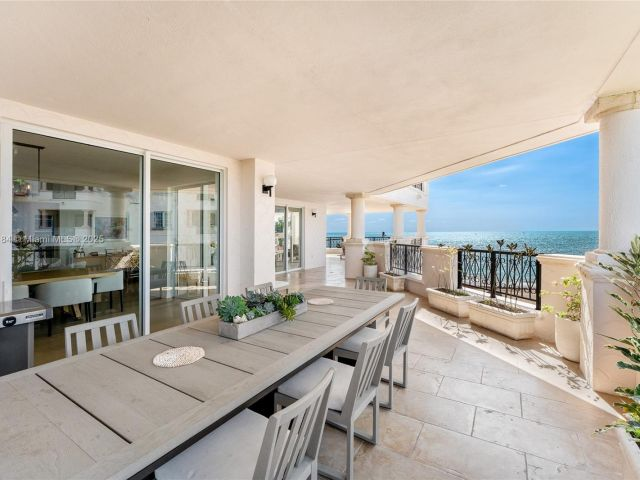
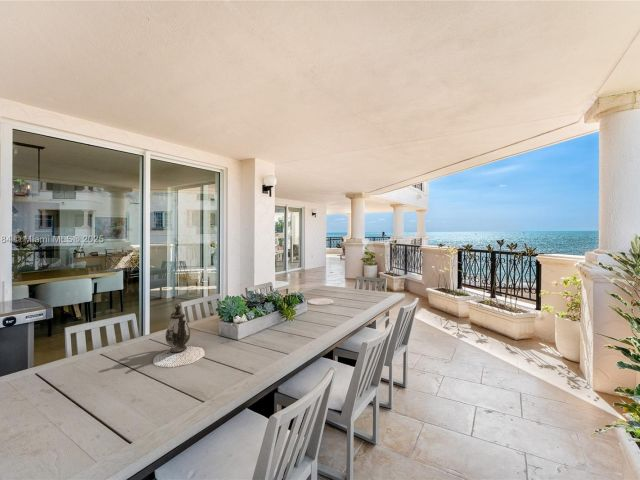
+ teapot (178, 327)
